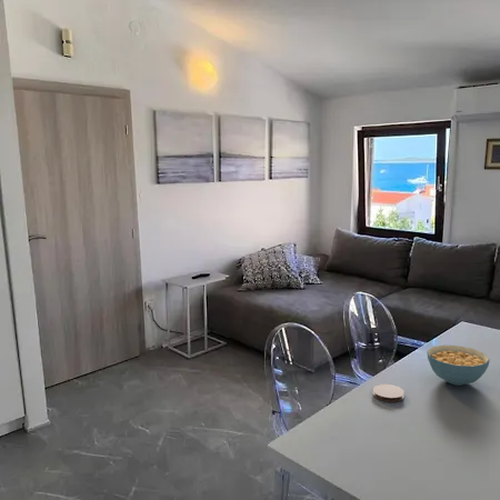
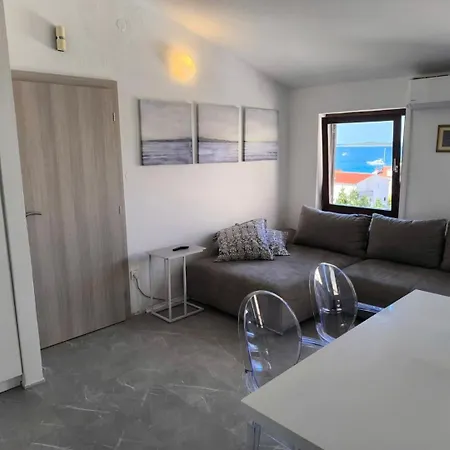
- cereal bowl (457, 368)
- coaster (388, 392)
